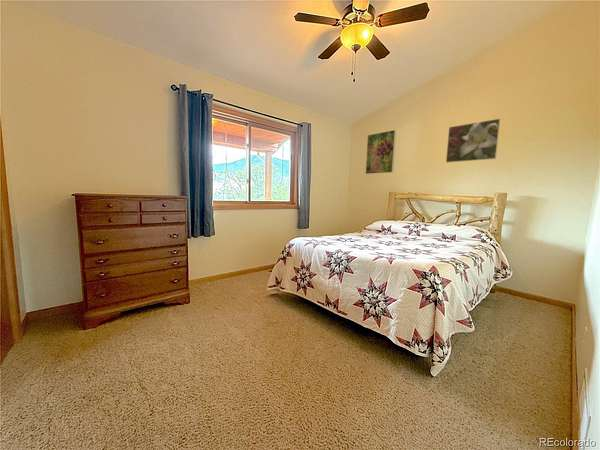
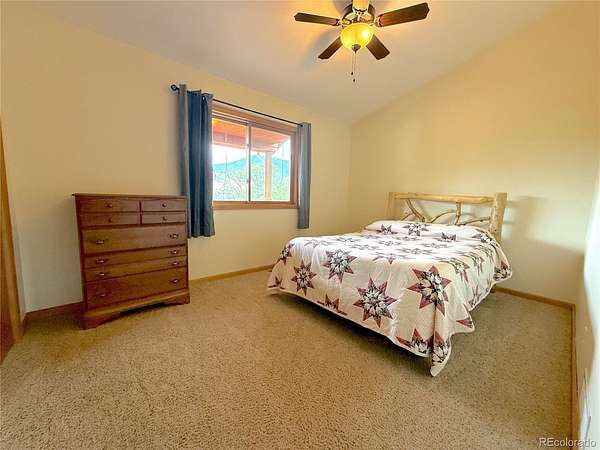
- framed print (471, 142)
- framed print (380, 153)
